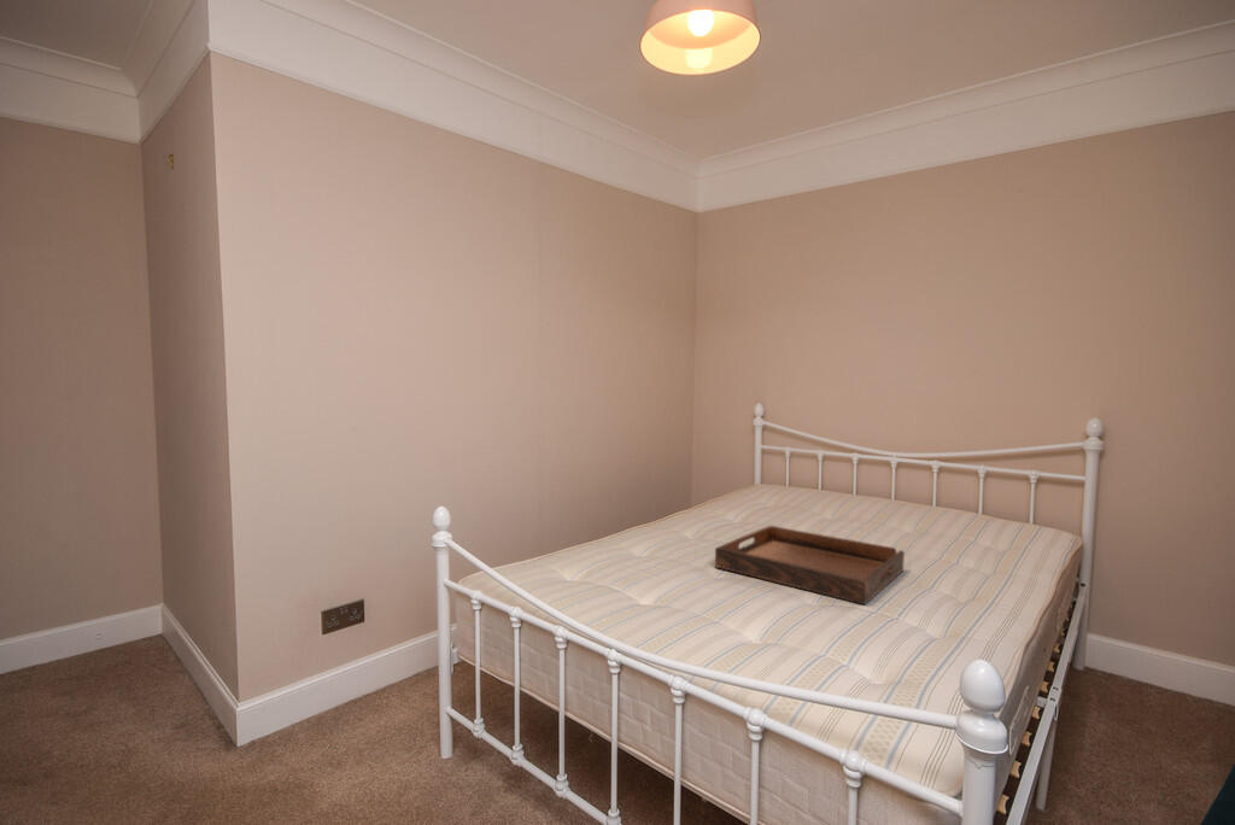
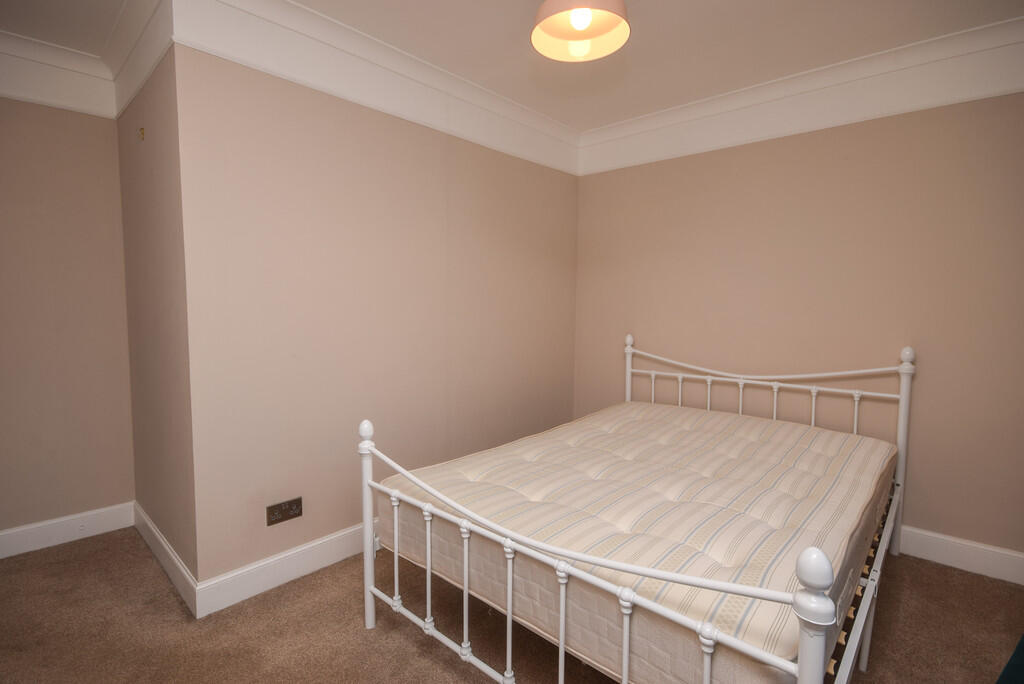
- serving tray (809, 558)
